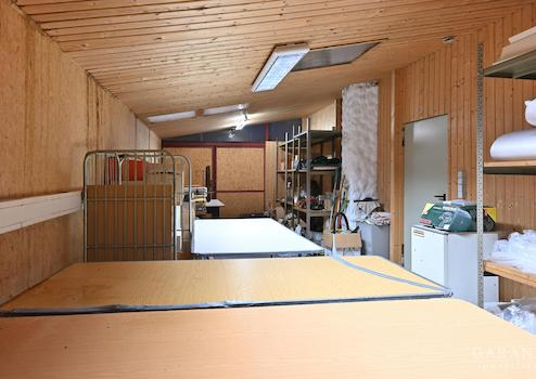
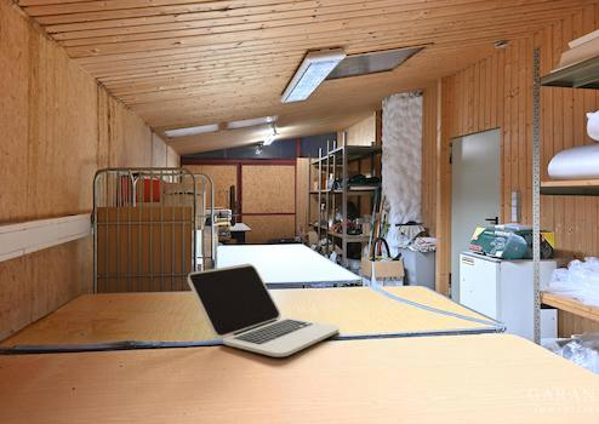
+ laptop (264, 302)
